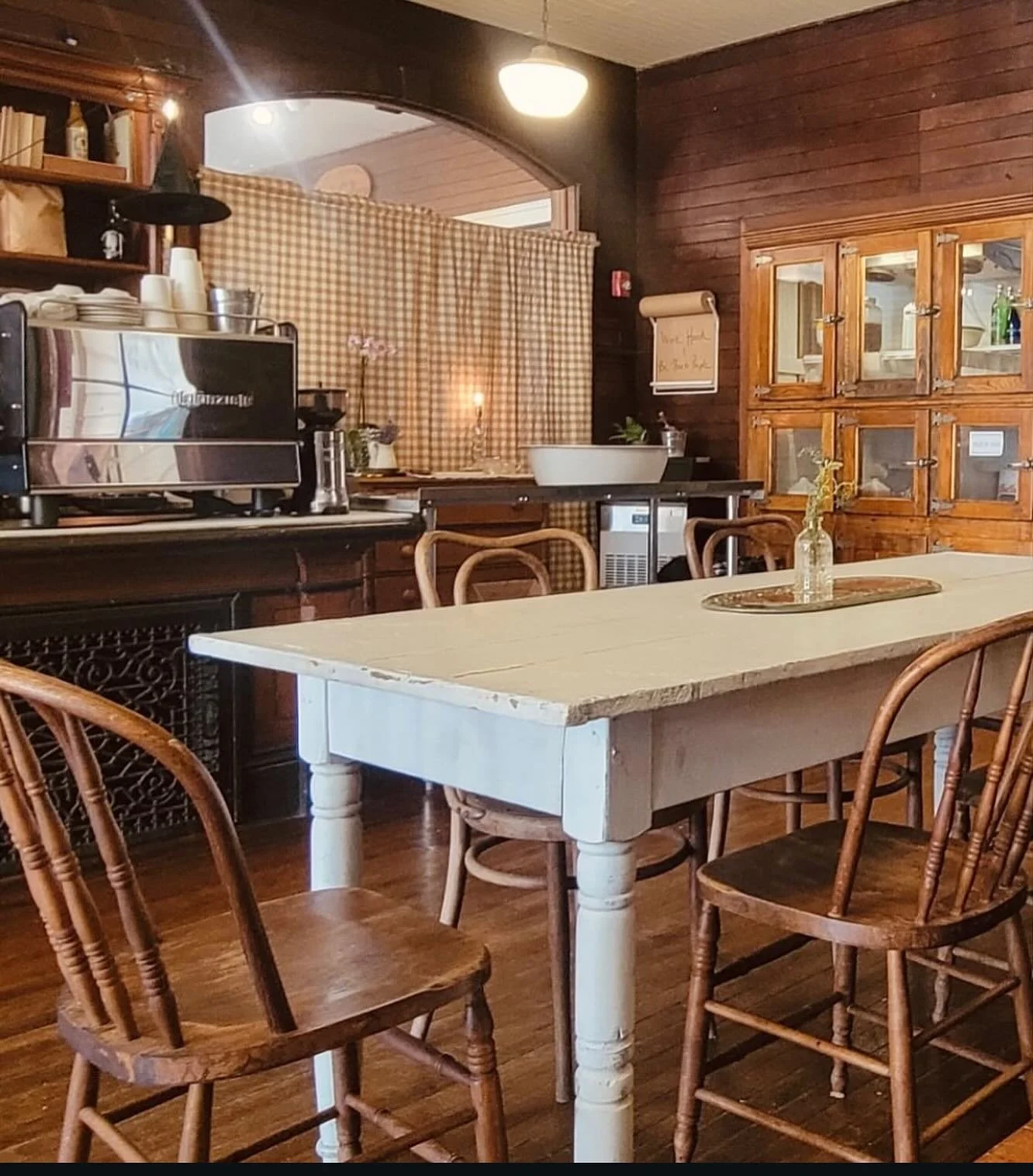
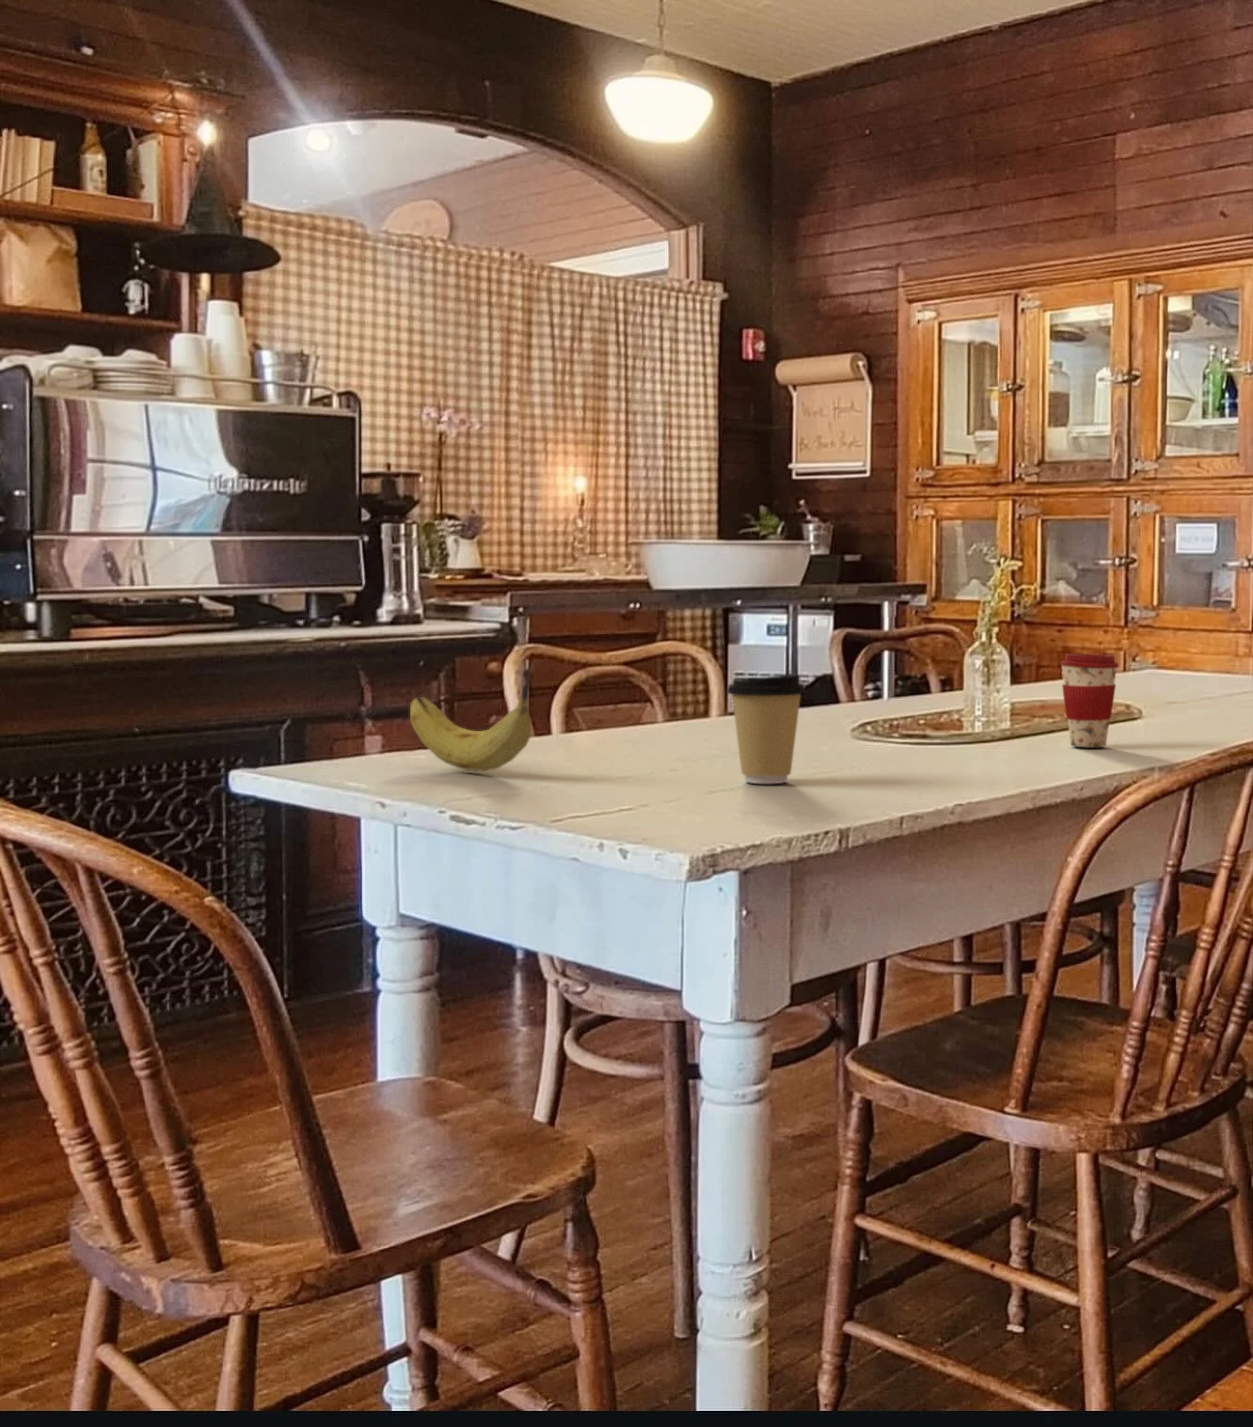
+ coffee cup (1088, 700)
+ coffee cup (765, 727)
+ fruit (467, 729)
